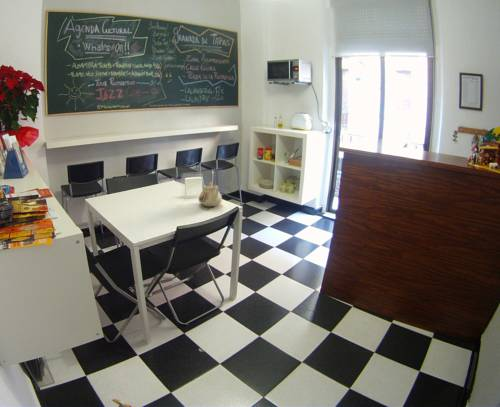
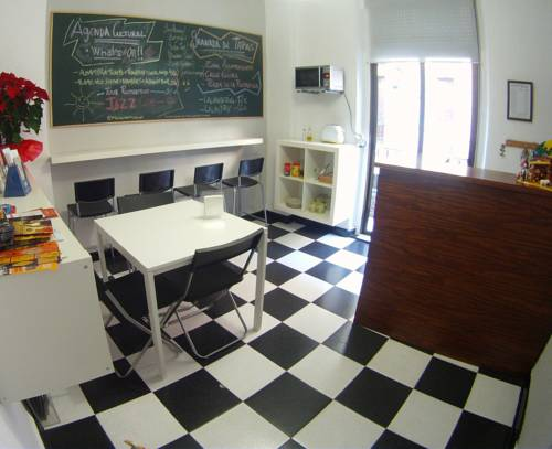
- teapot (210, 193)
